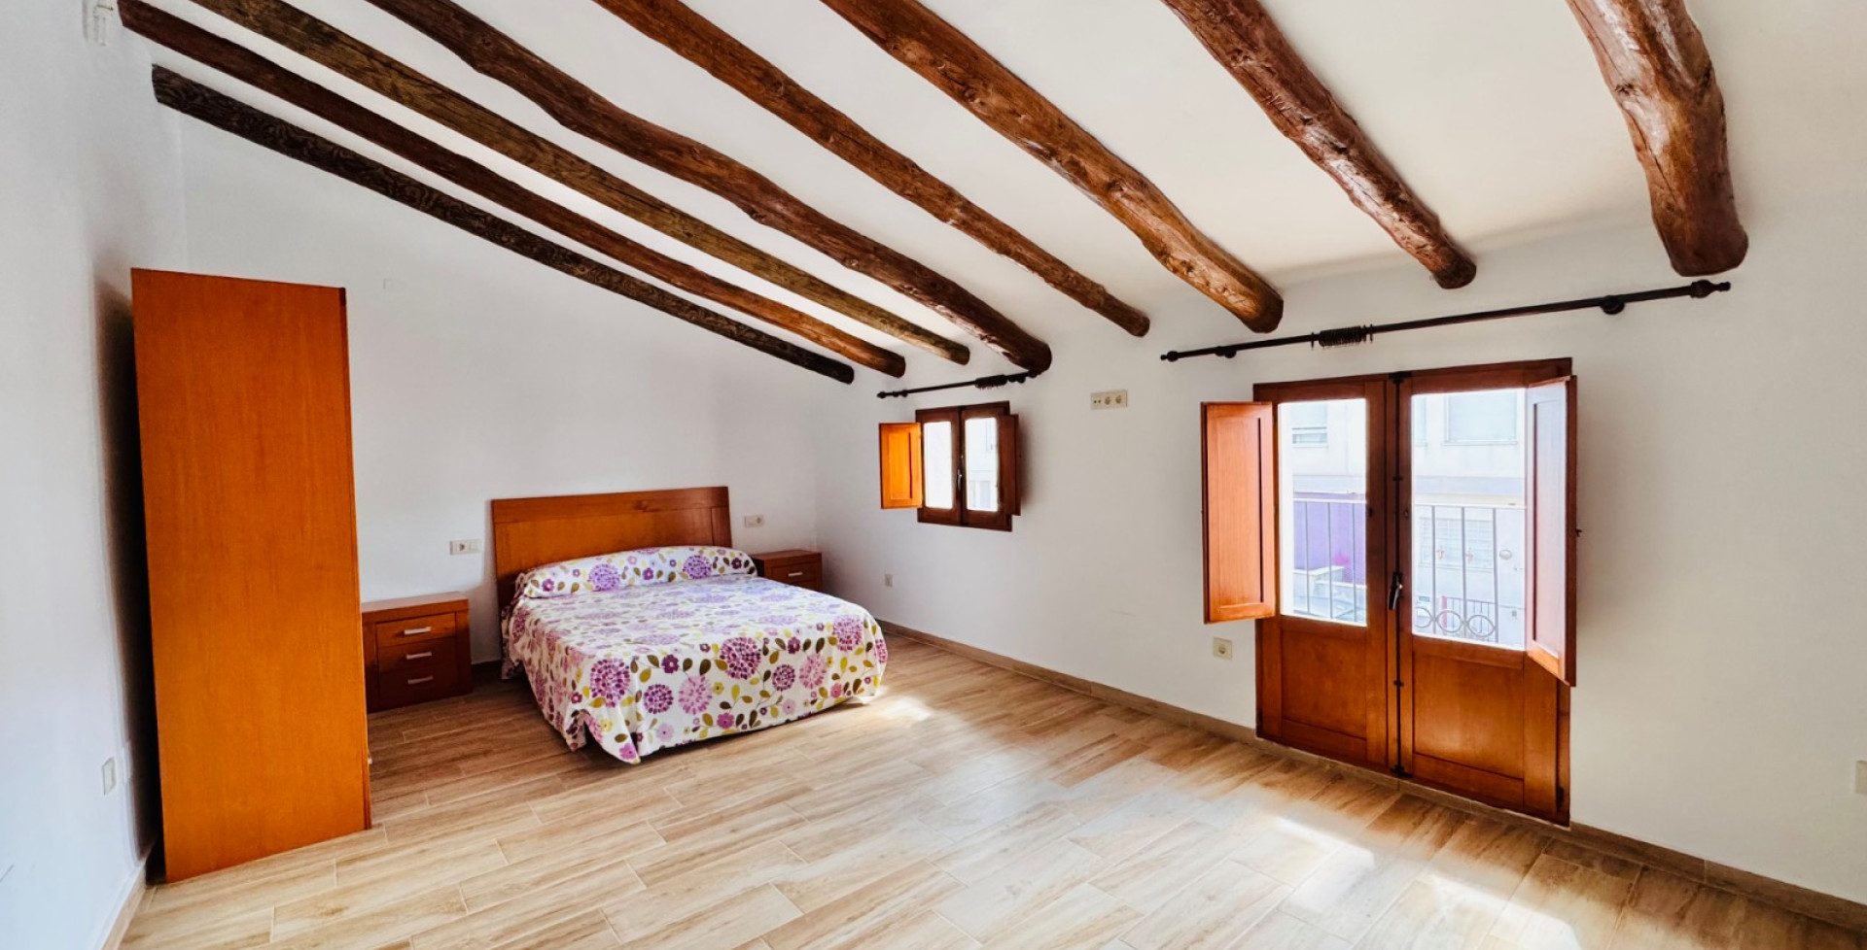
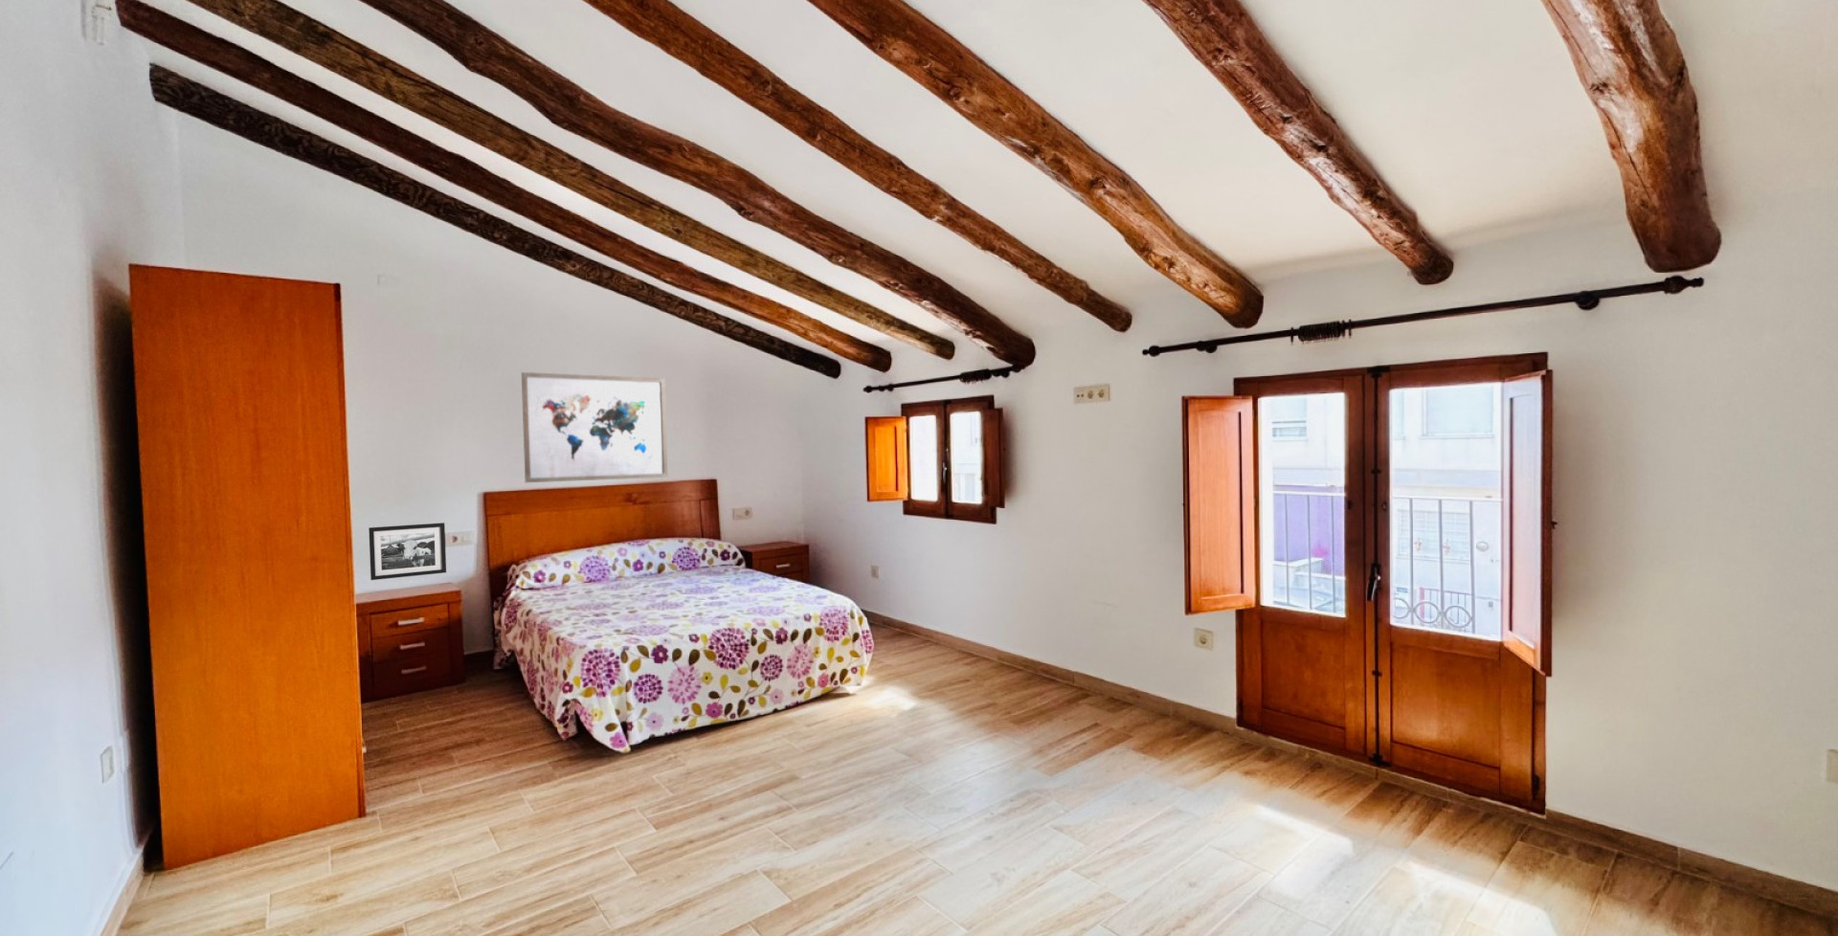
+ wall art (598, 427)
+ picture frame (408, 550)
